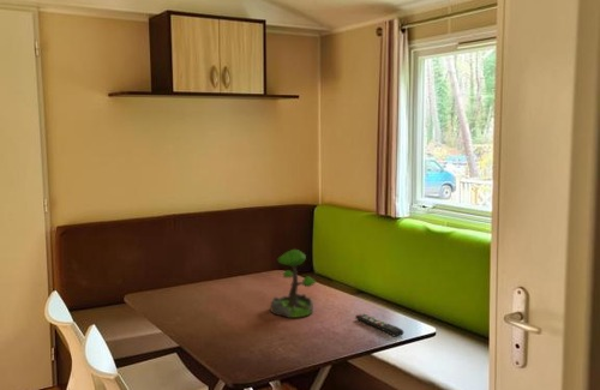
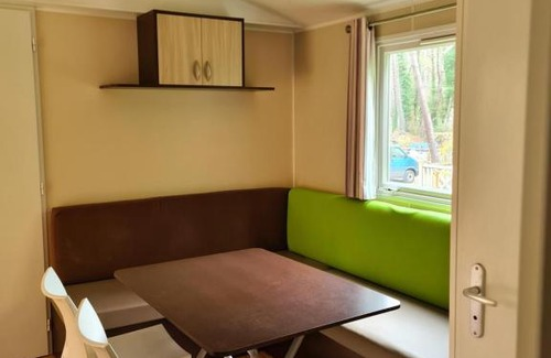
- remote control (378, 324)
- plant (293, 280)
